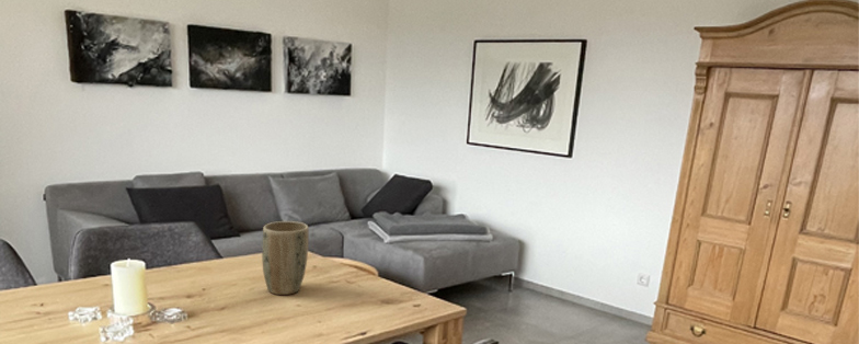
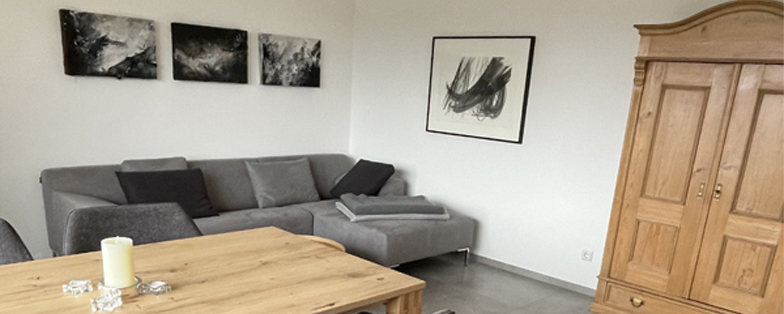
- plant pot (285, 257)
